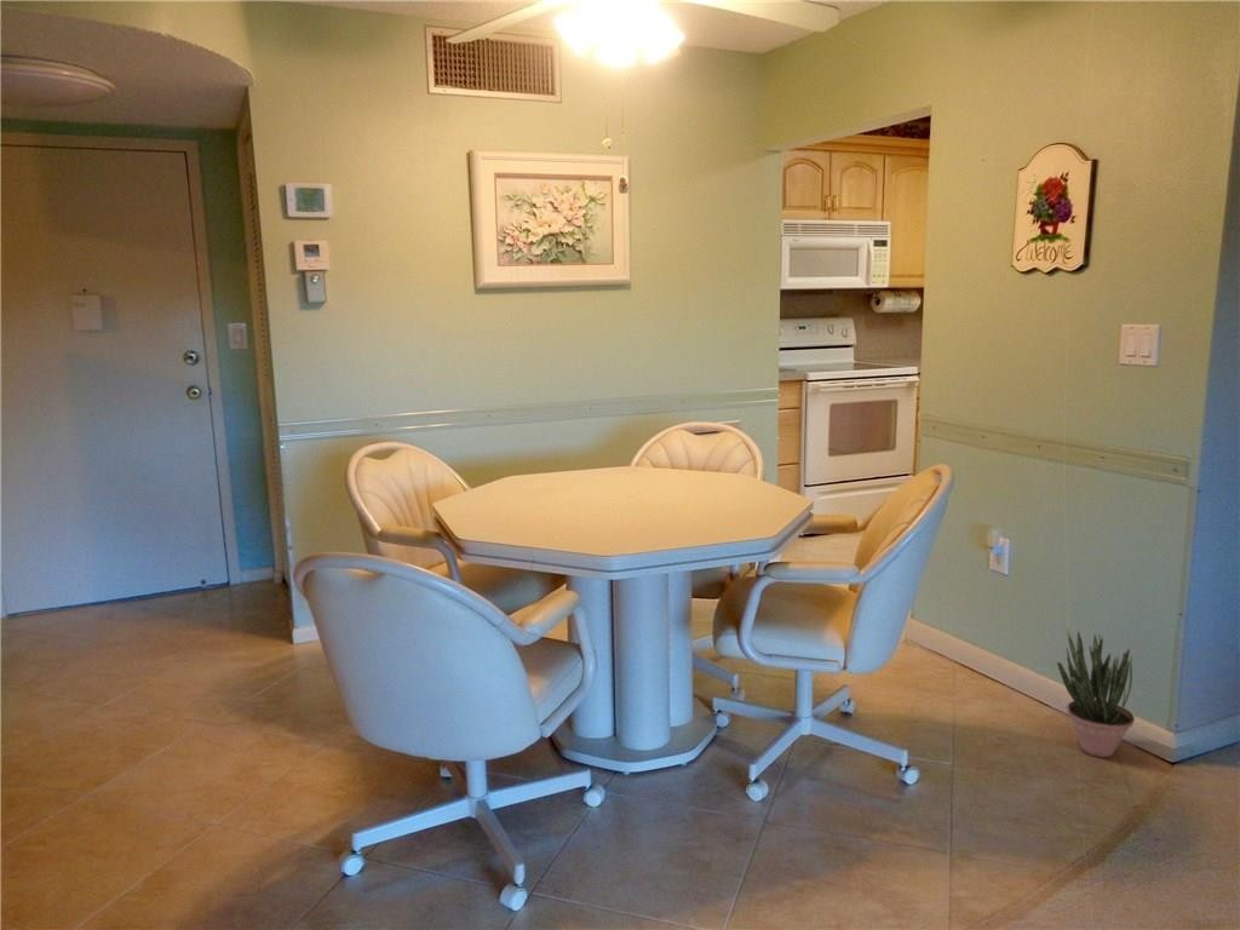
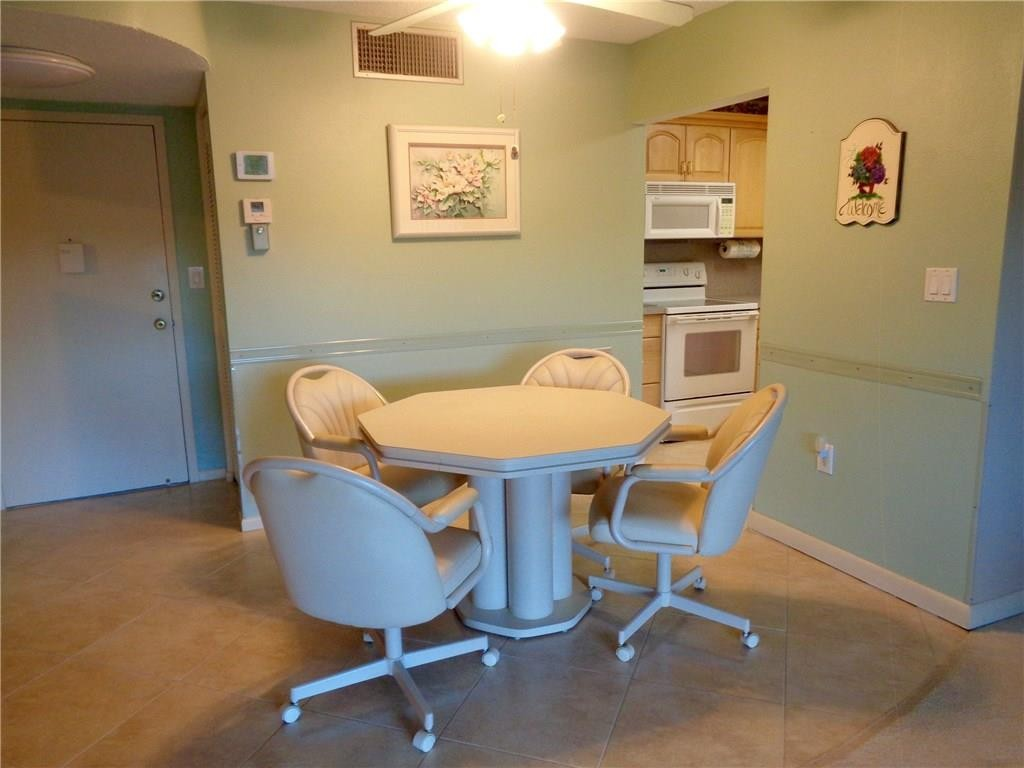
- potted plant (1093, 693)
